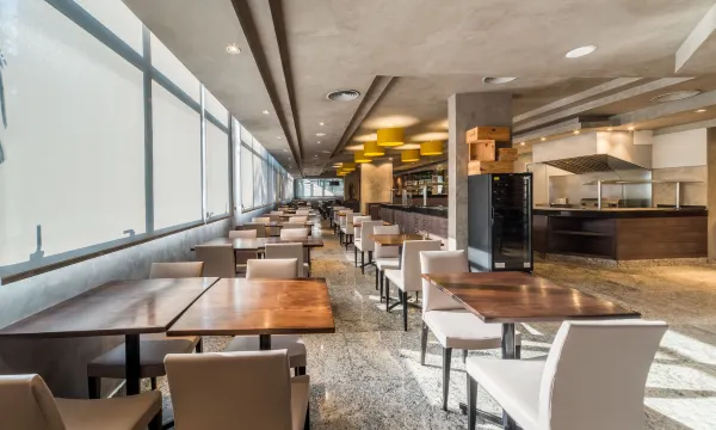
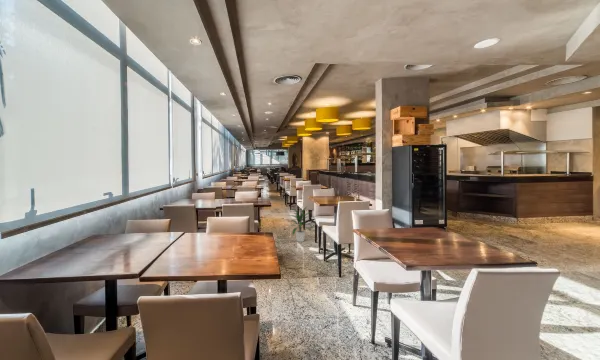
+ indoor plant (299, 223)
